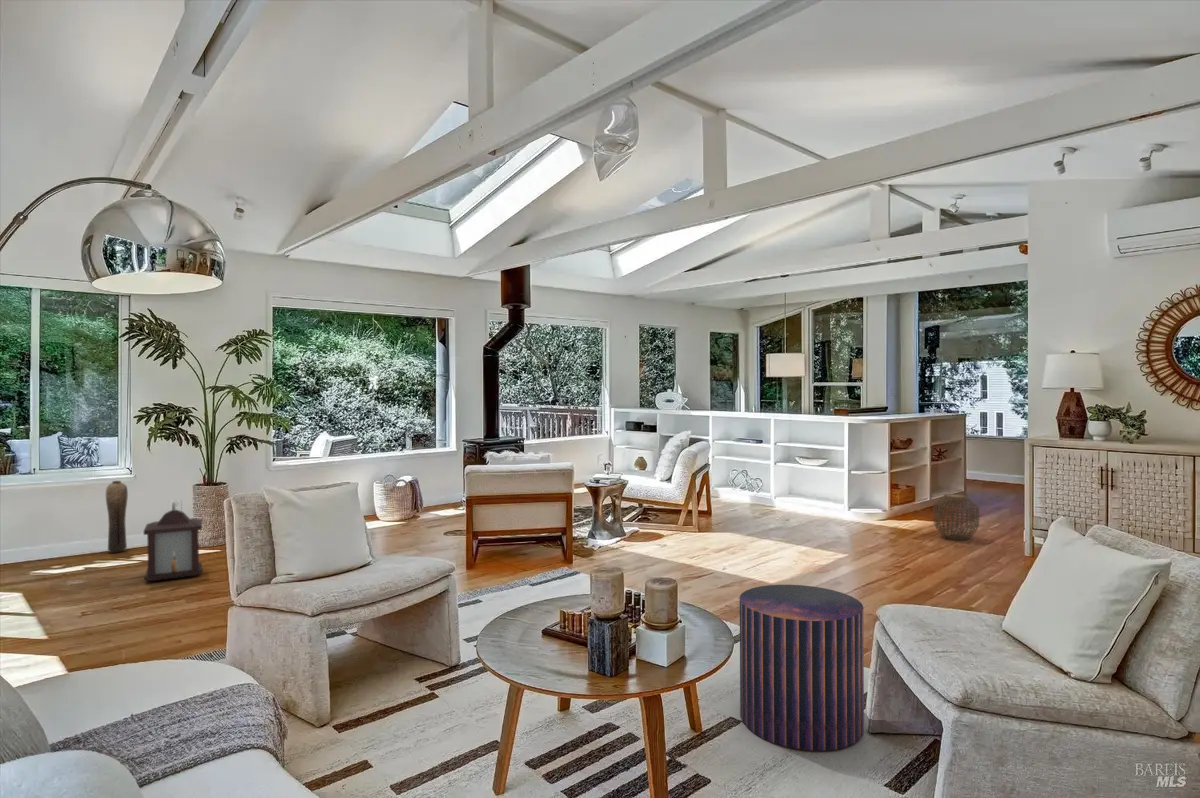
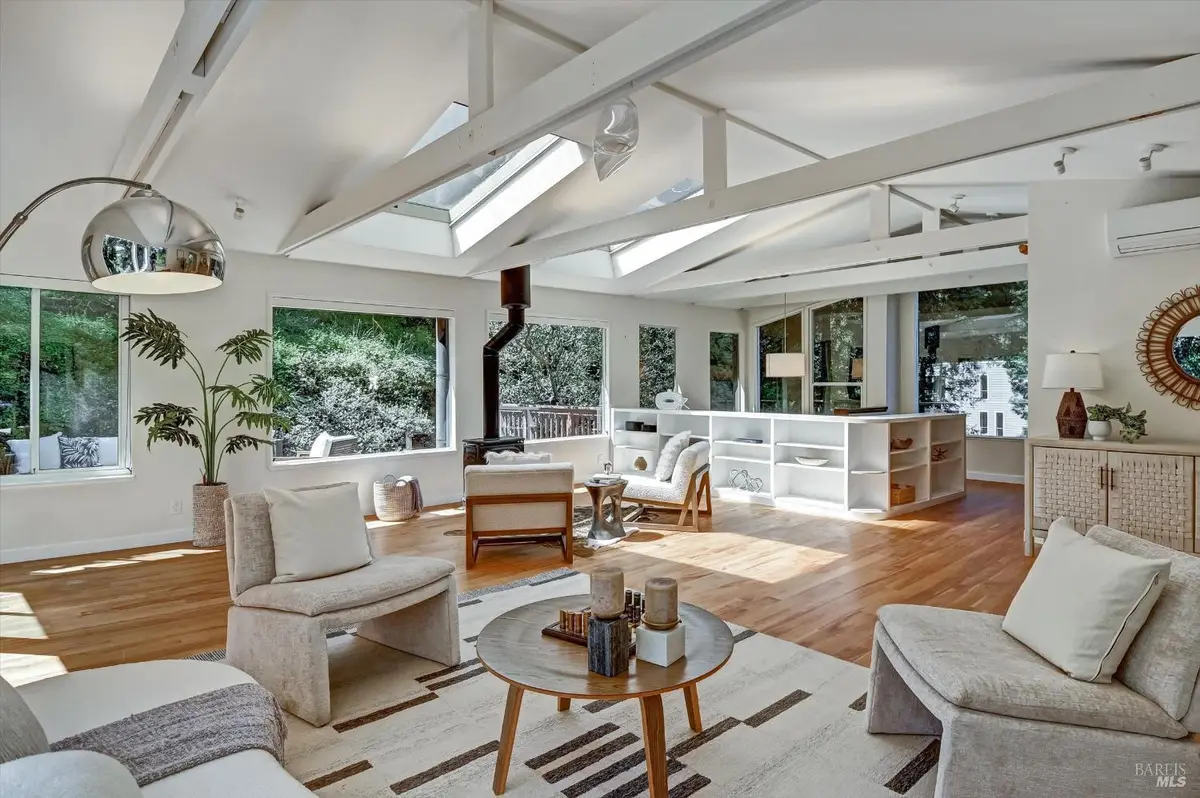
- pouf (800, 660)
- vase (116, 516)
- woven basket (956, 516)
- lantern (174, 538)
